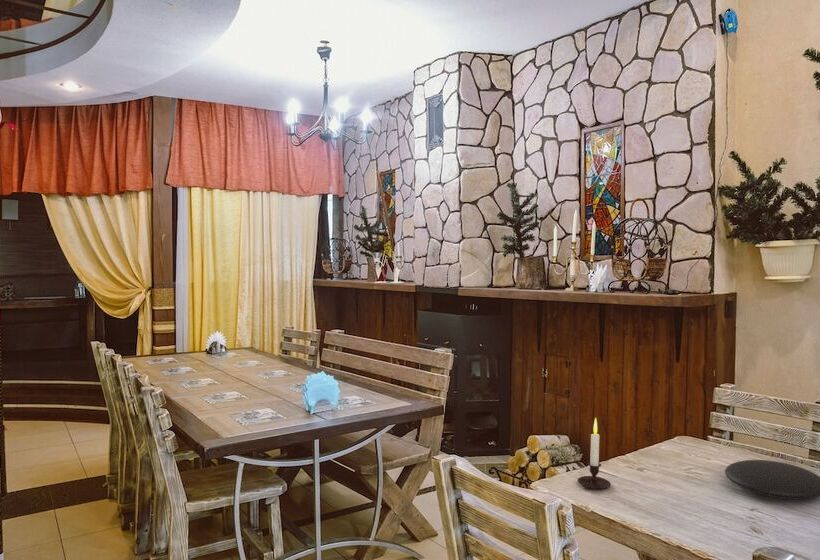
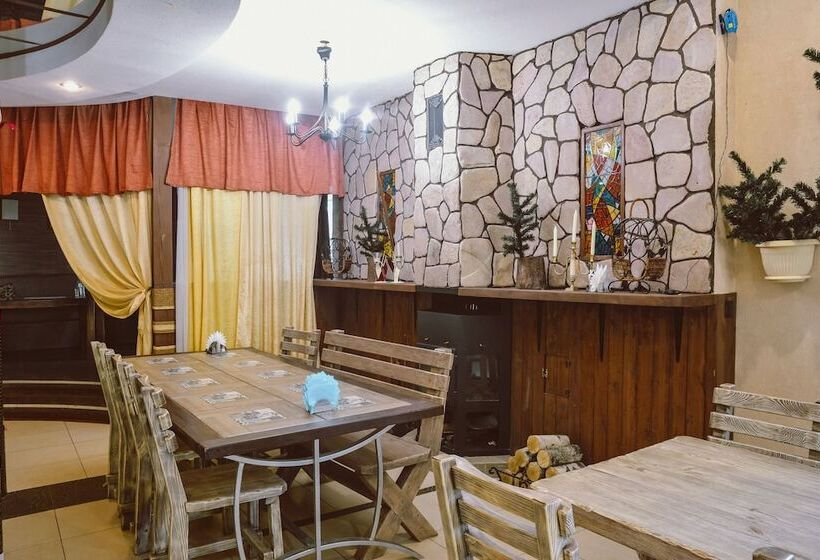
- plate (774, 478)
- candle (593, 452)
